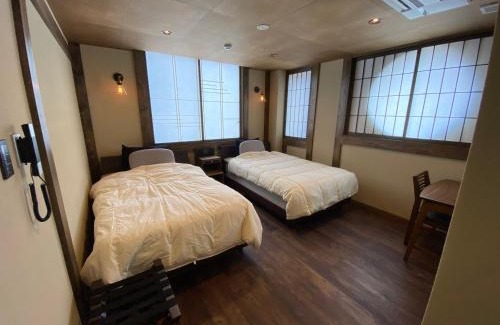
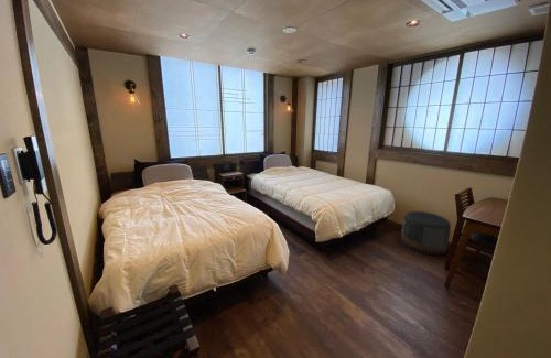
+ pouf (424, 229)
